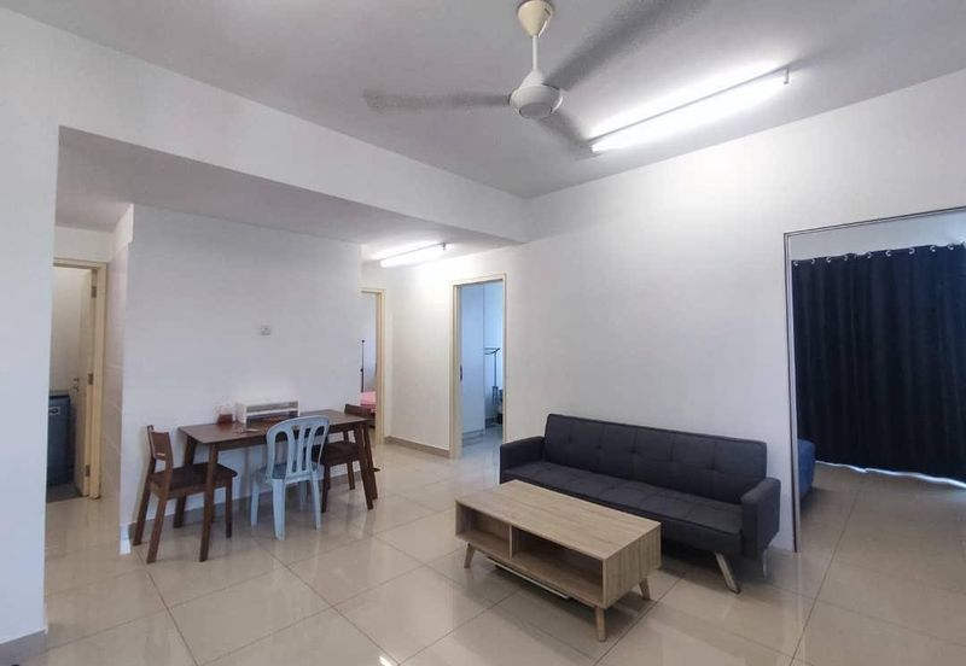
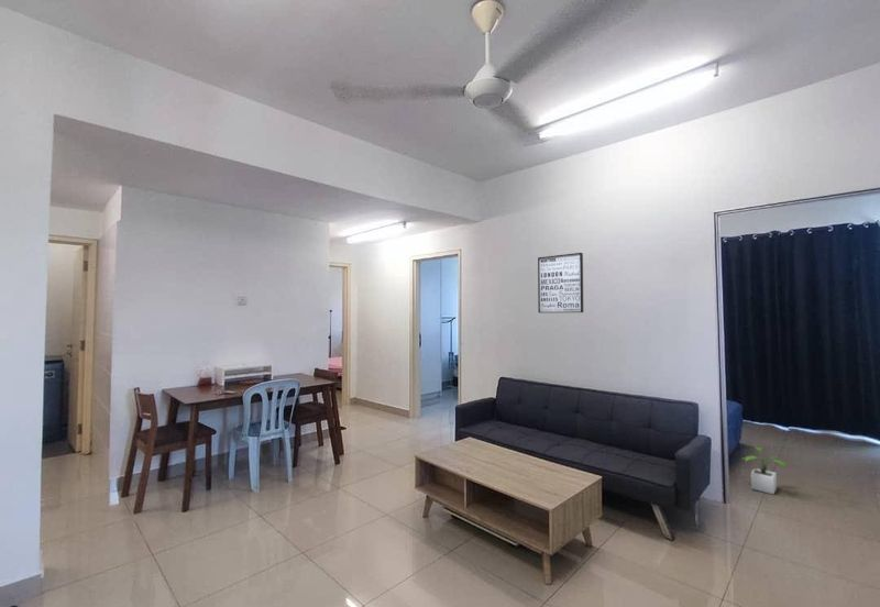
+ wall art (559, 284)
+ potted plant (765, 470)
